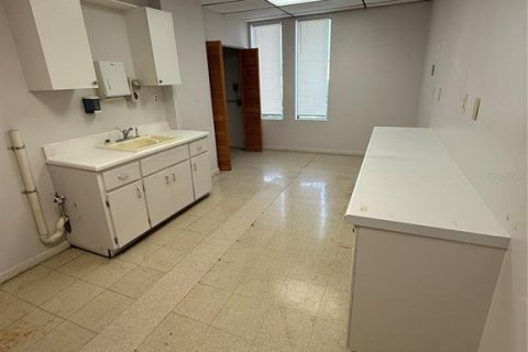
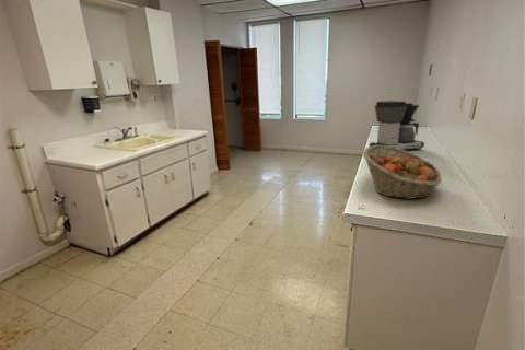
+ fruit basket (400, 170)
+ coffee maker (398, 125)
